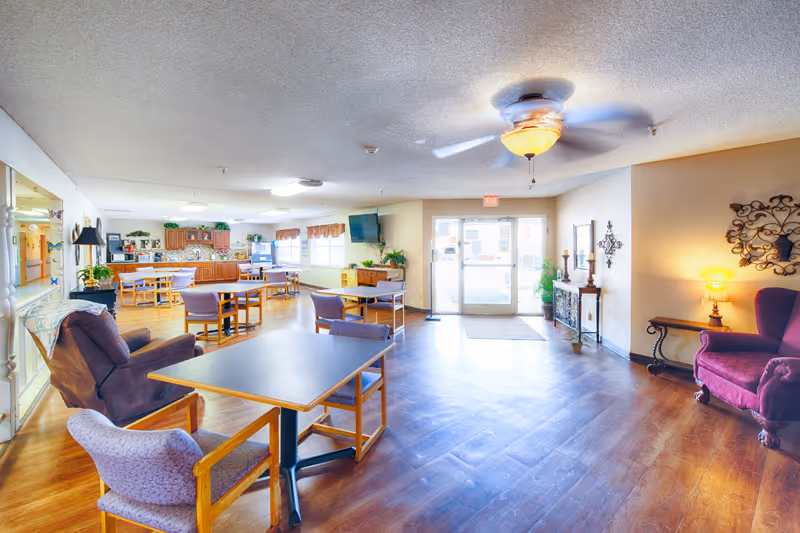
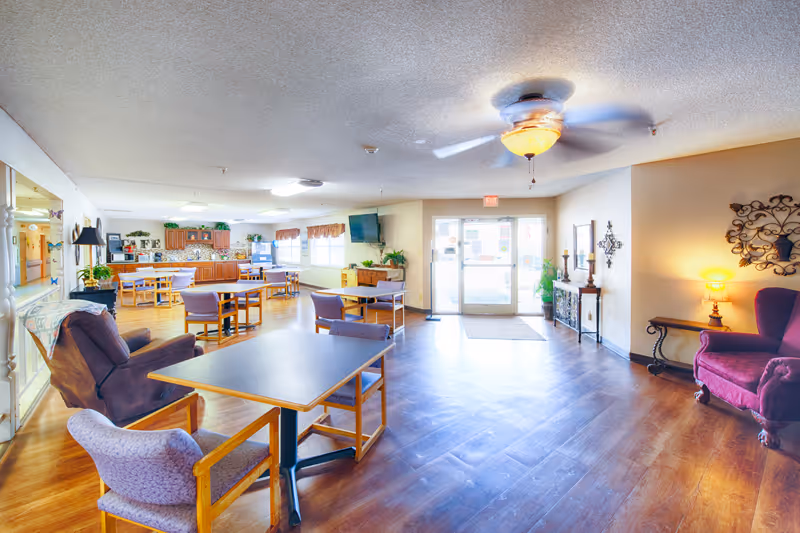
- potted plant (576, 339)
